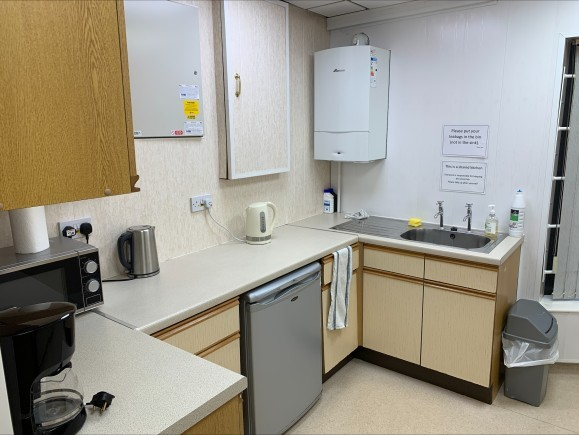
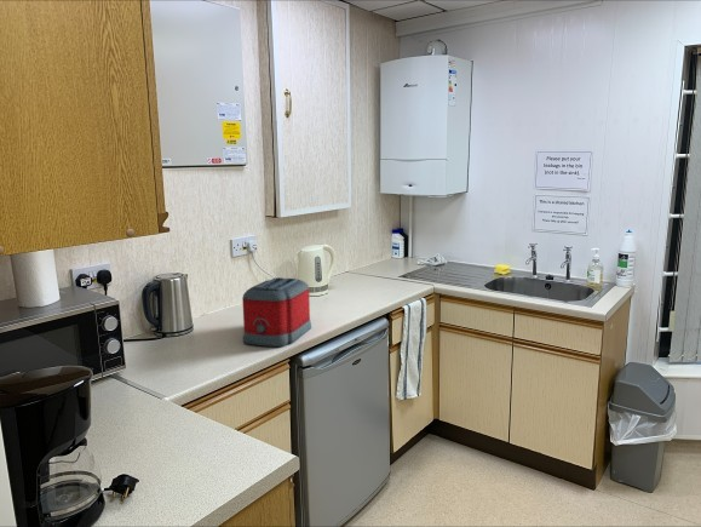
+ toaster (277, 308)
